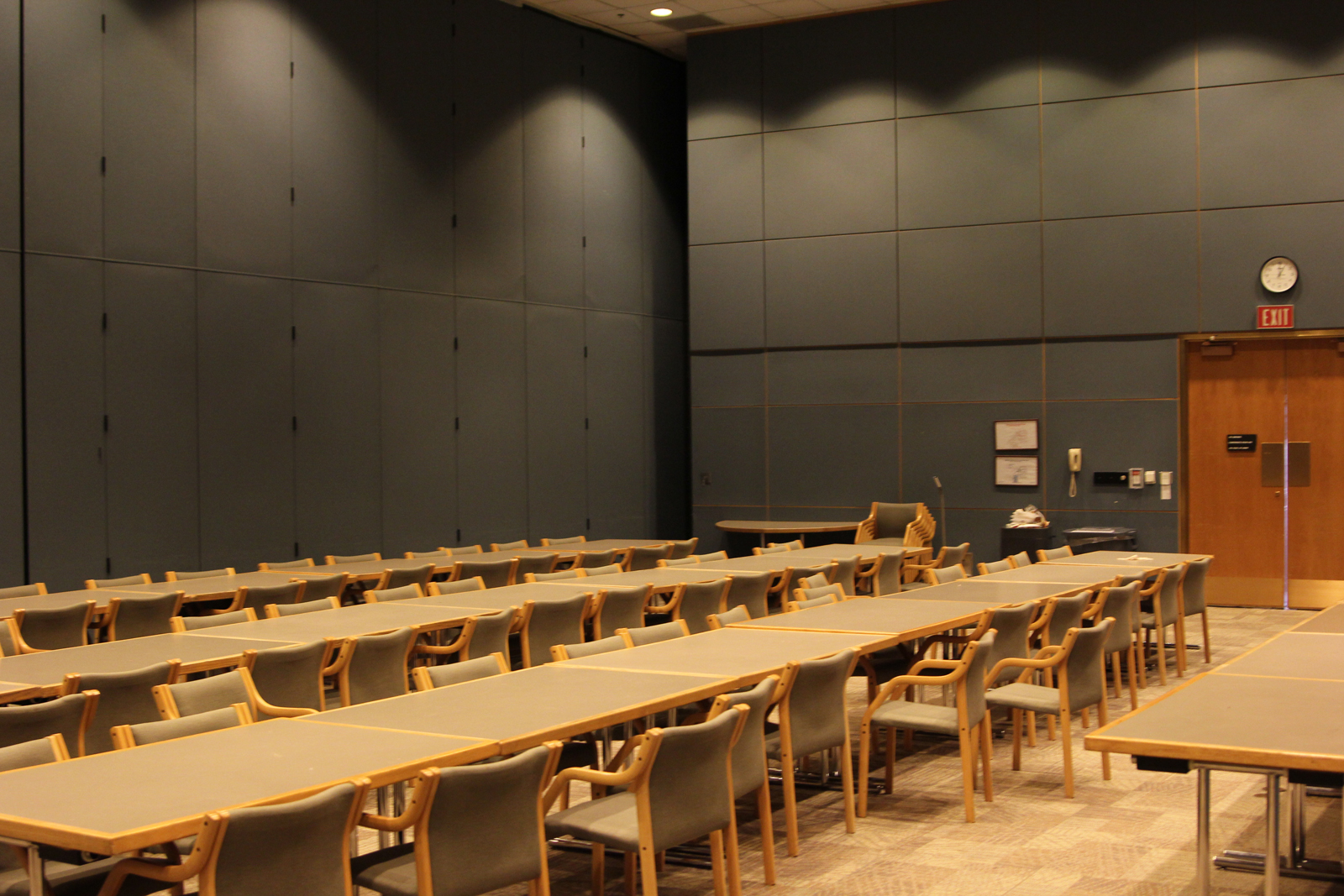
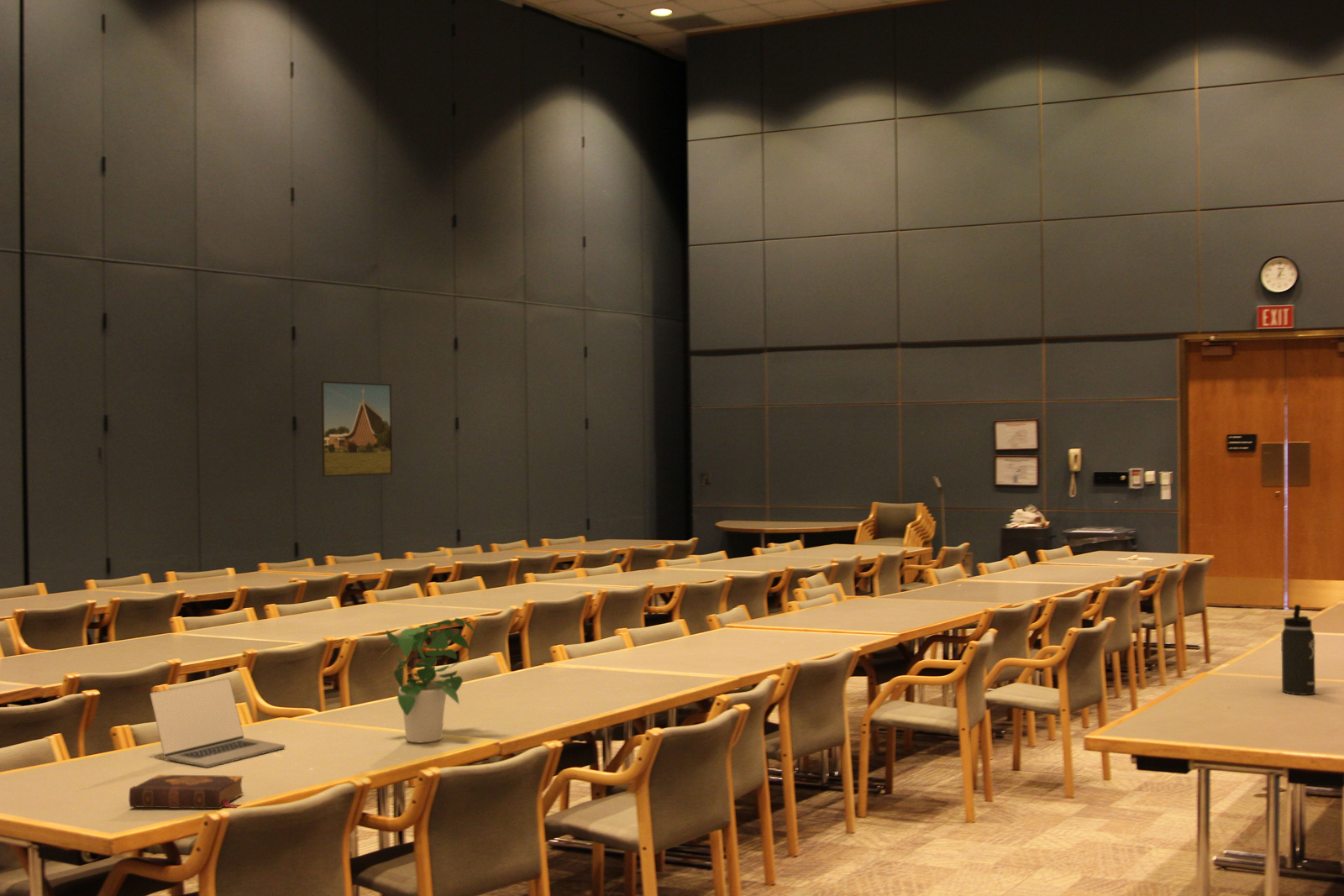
+ book (194, 791)
+ laptop (218, 720)
+ potted plant (430, 678)
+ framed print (357, 429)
+ thermos bottle (1299, 647)
